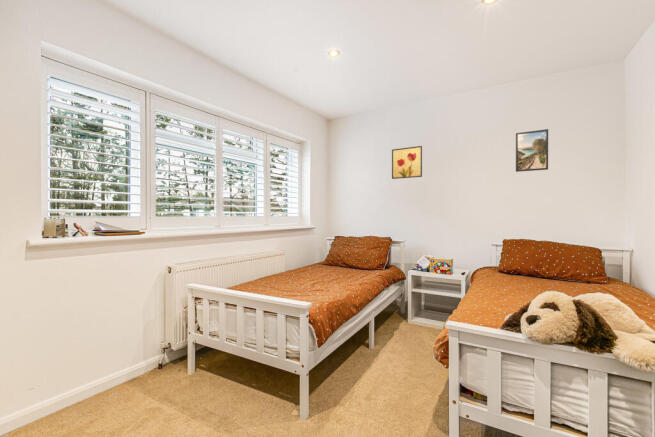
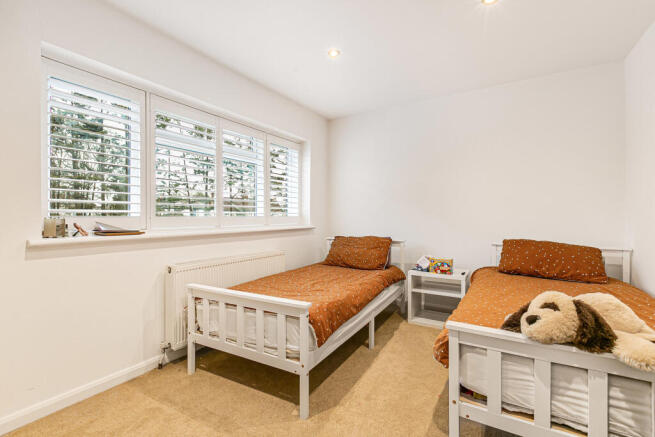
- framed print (531, 151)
- wall art (406, 162)
